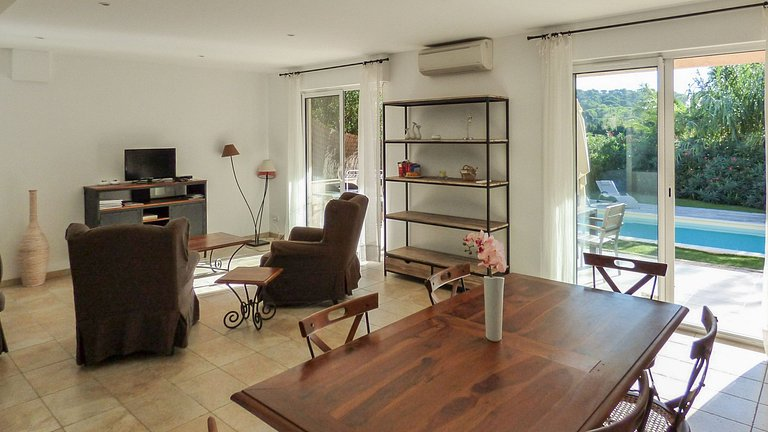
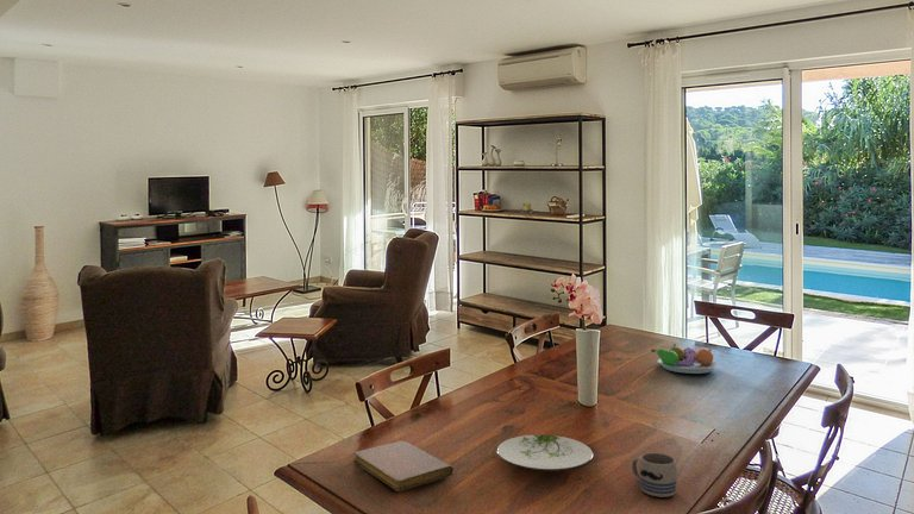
+ plate (544, 456)
+ mug (652, 471)
+ fruit bowl (684, 356)
+ notebook (401, 463)
